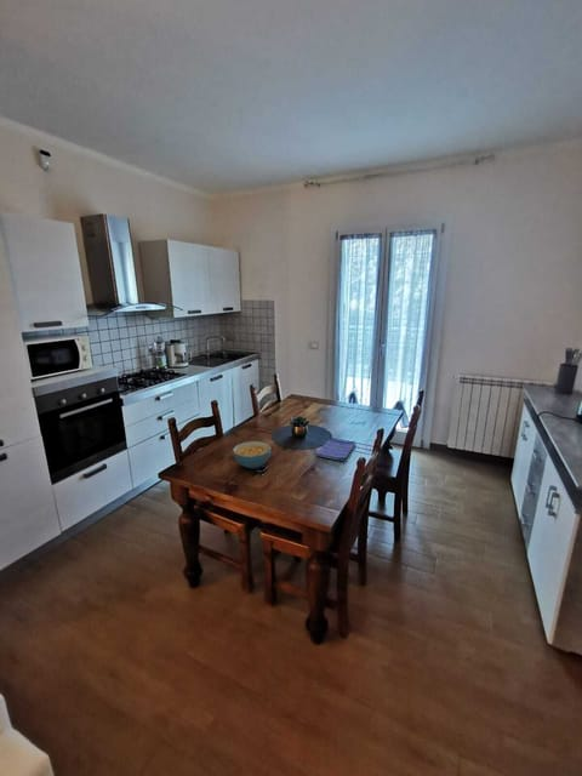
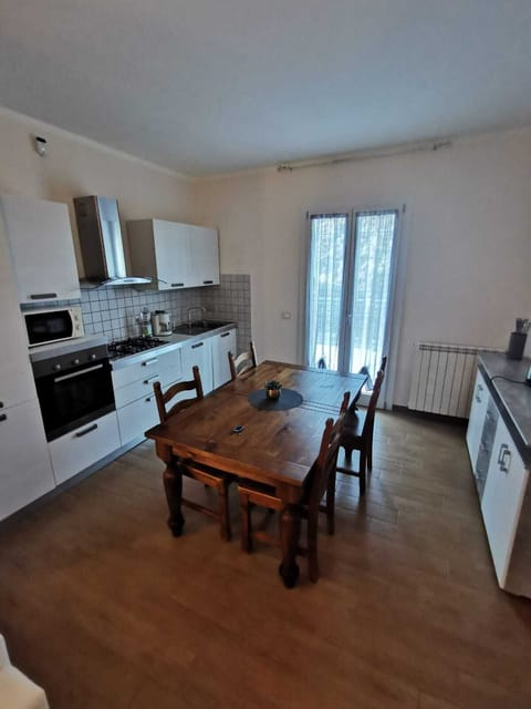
- dish towel (336, 447)
- cereal bowl (252, 457)
